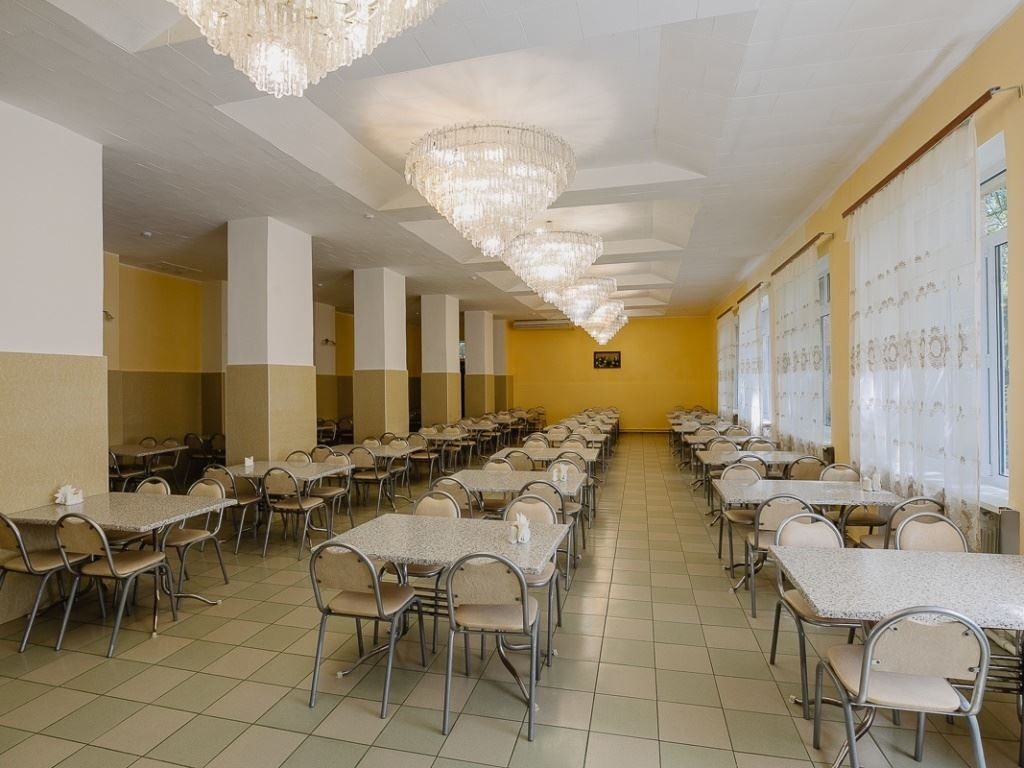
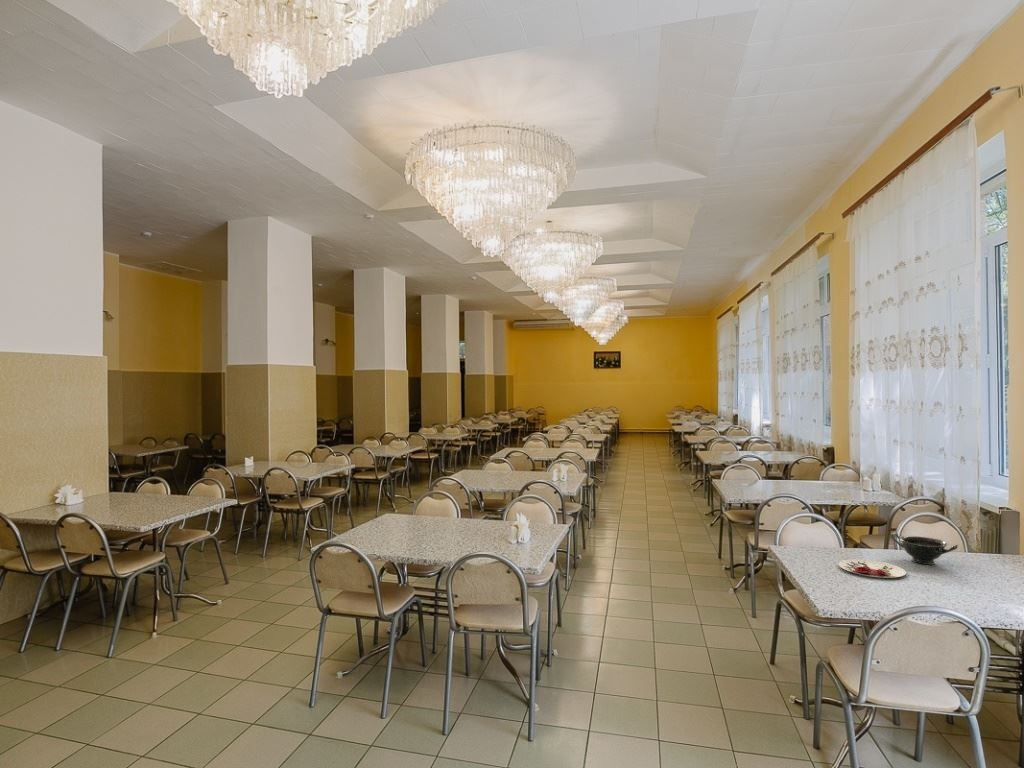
+ plate (871, 567)
+ bowl (923, 550)
